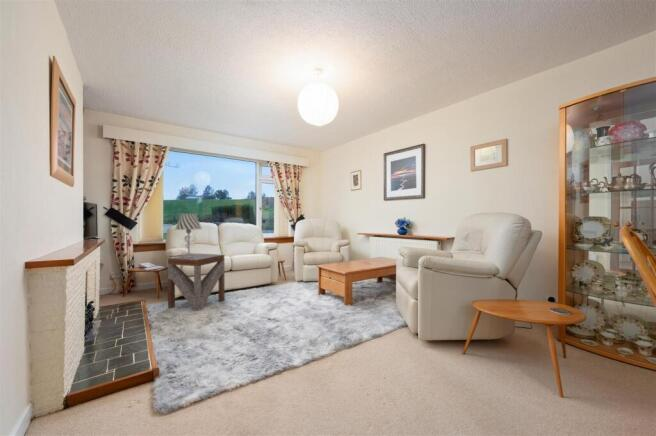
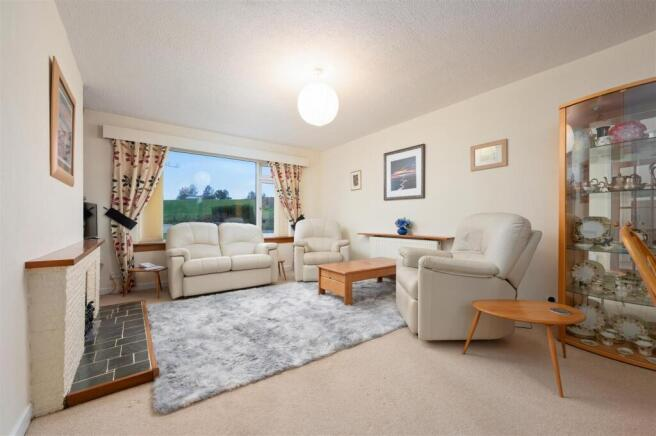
- side table (197, 279)
- table lamp (188, 235)
